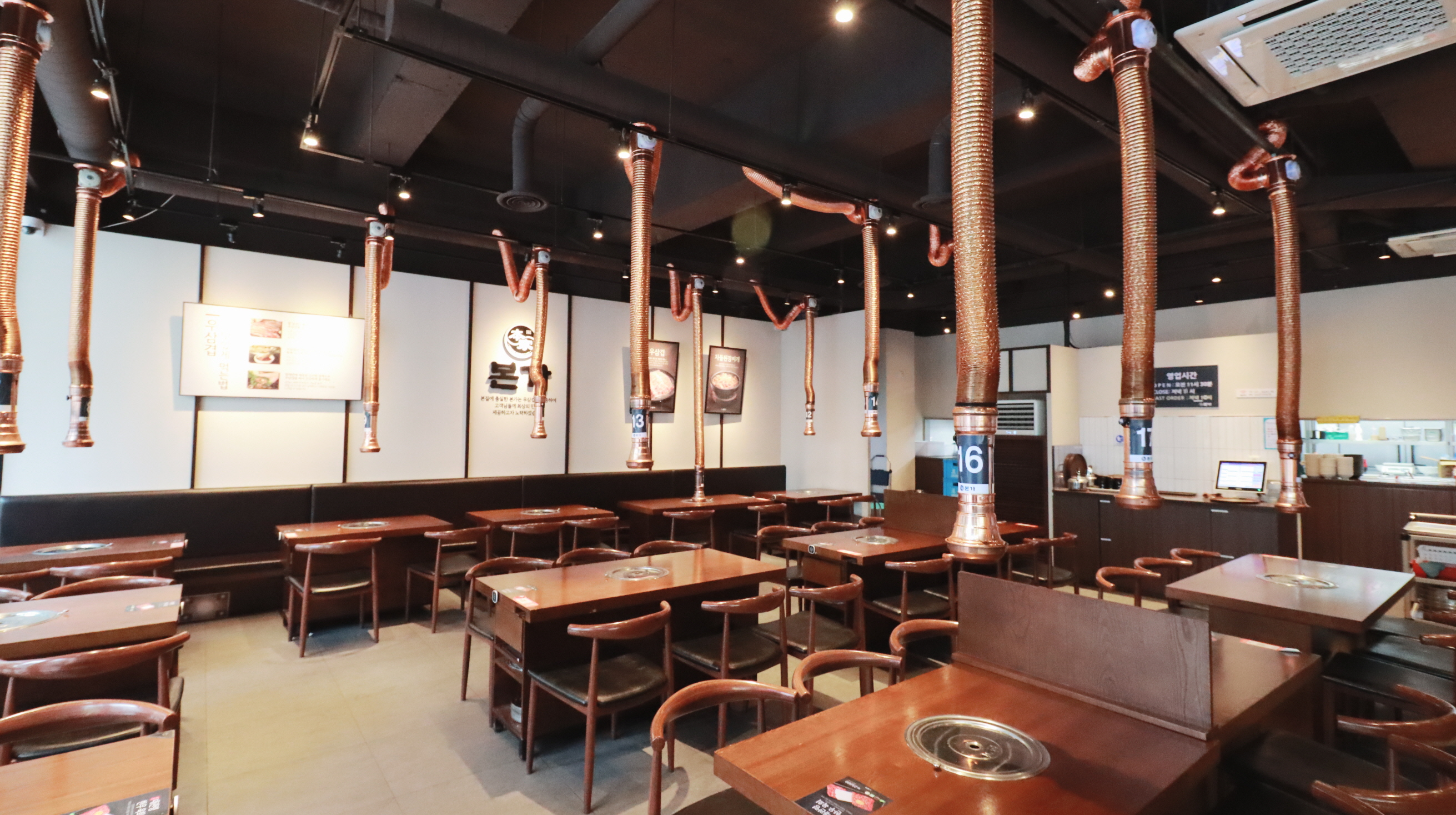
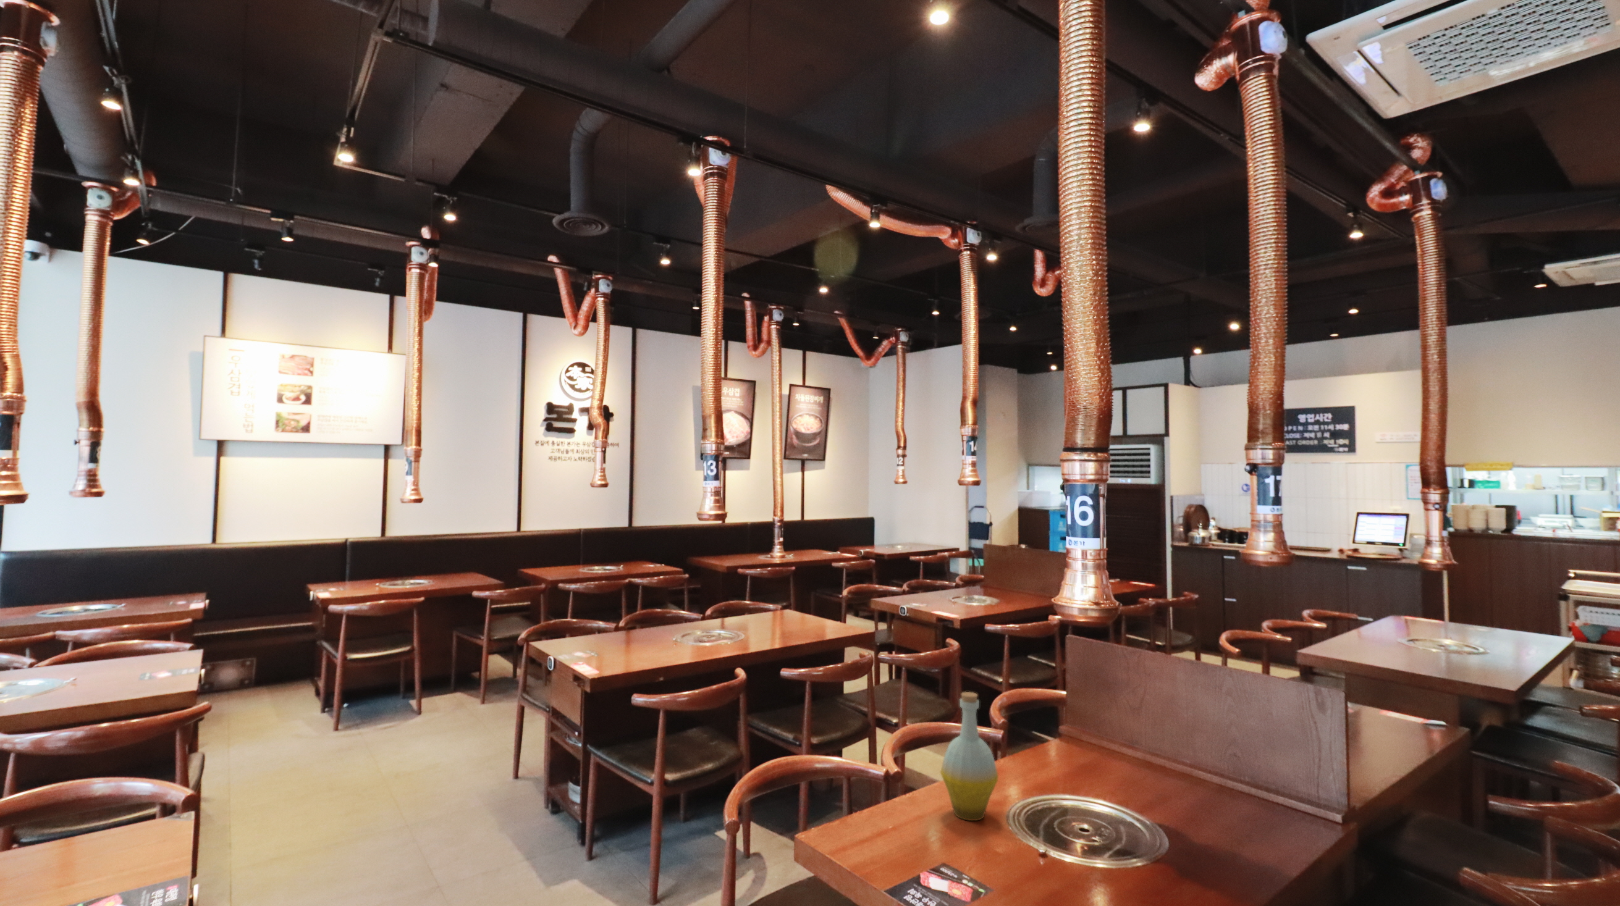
+ bottle (969, 754)
